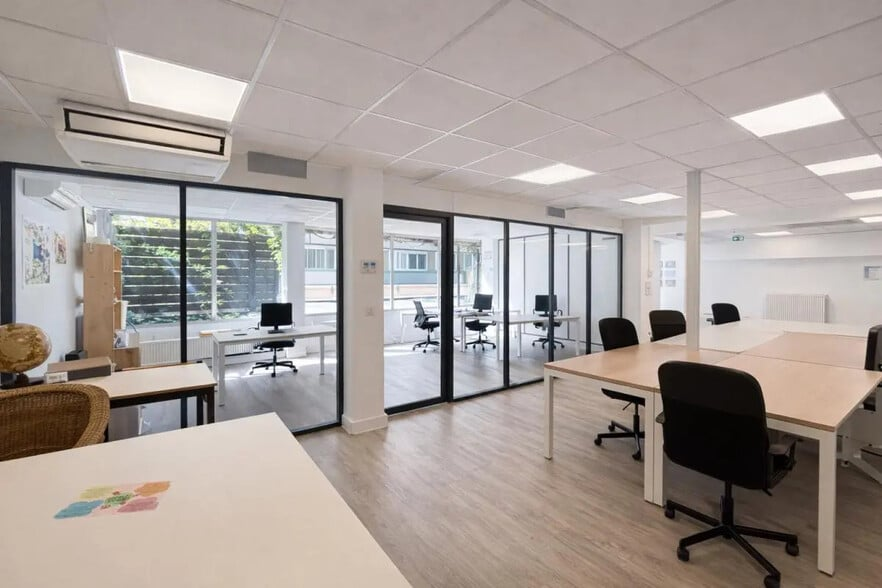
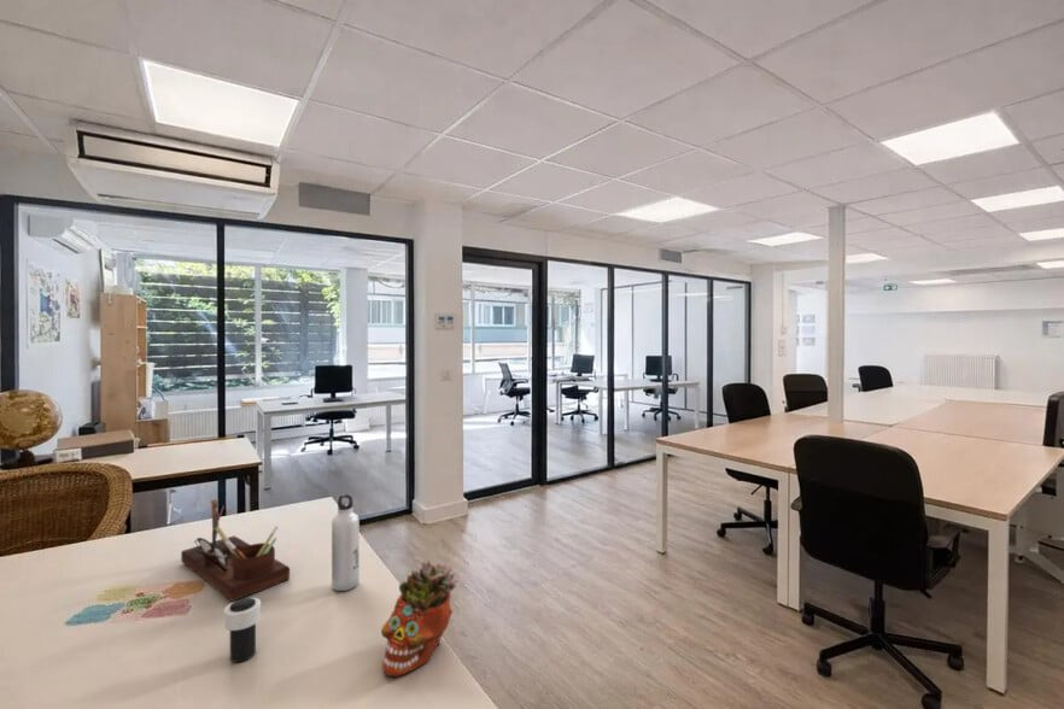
+ water bottle (345, 539)
+ cup (242, 628)
+ desk organizer (234, 541)
+ succulent planter (419, 610)
